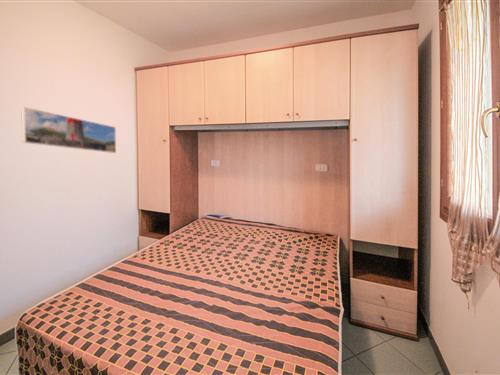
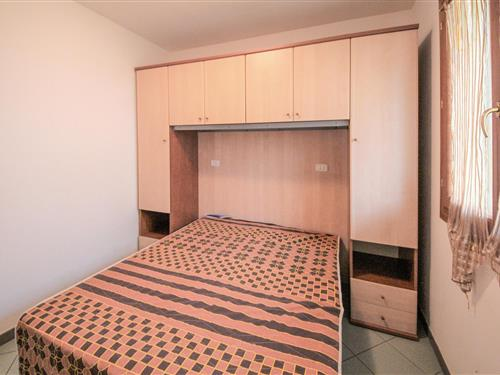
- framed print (76, 133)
